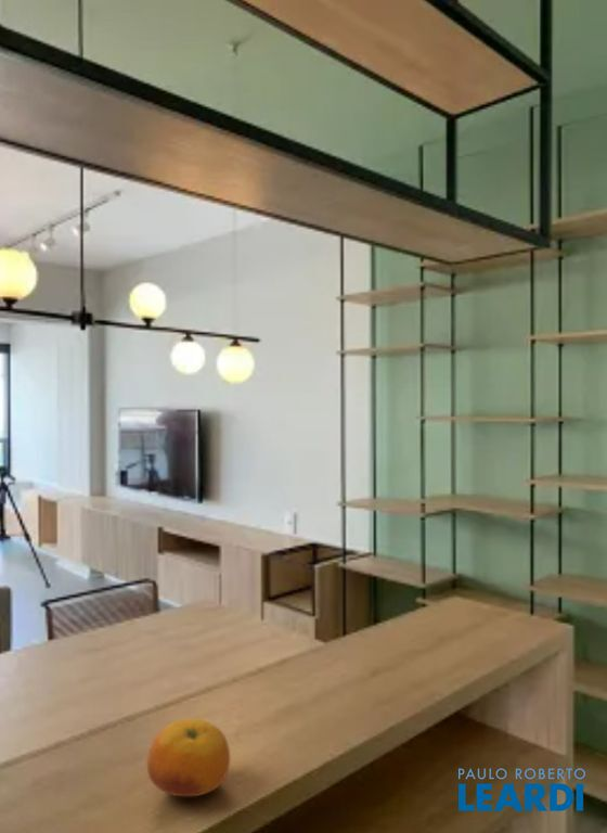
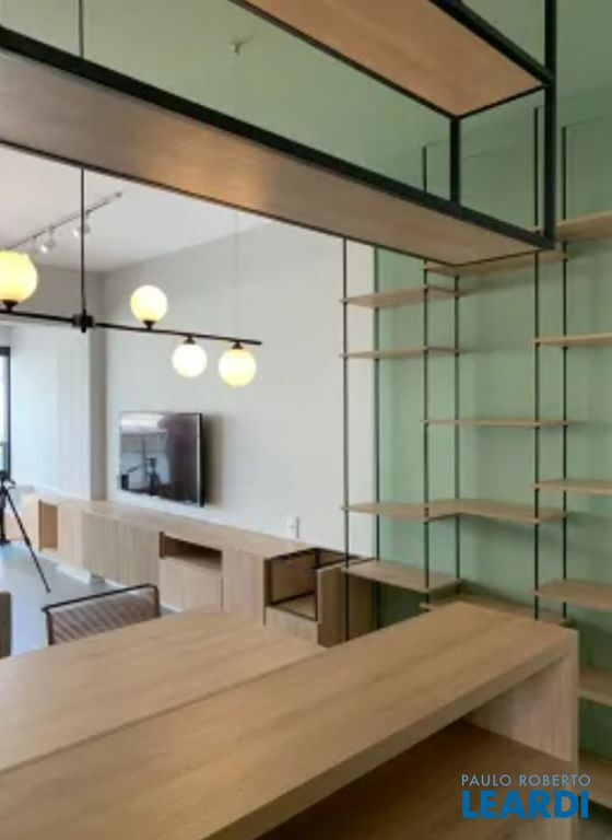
- fruit (189, 757)
